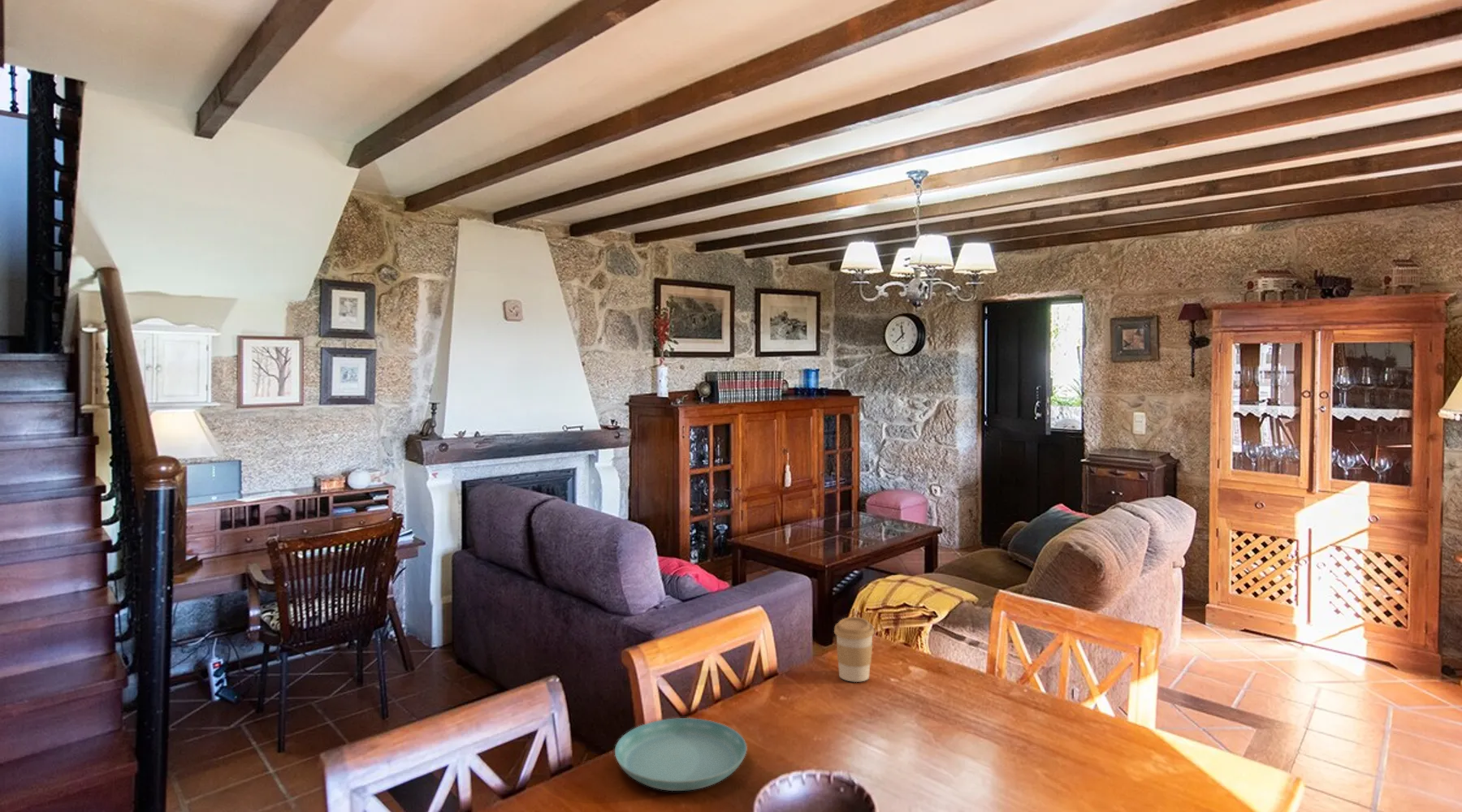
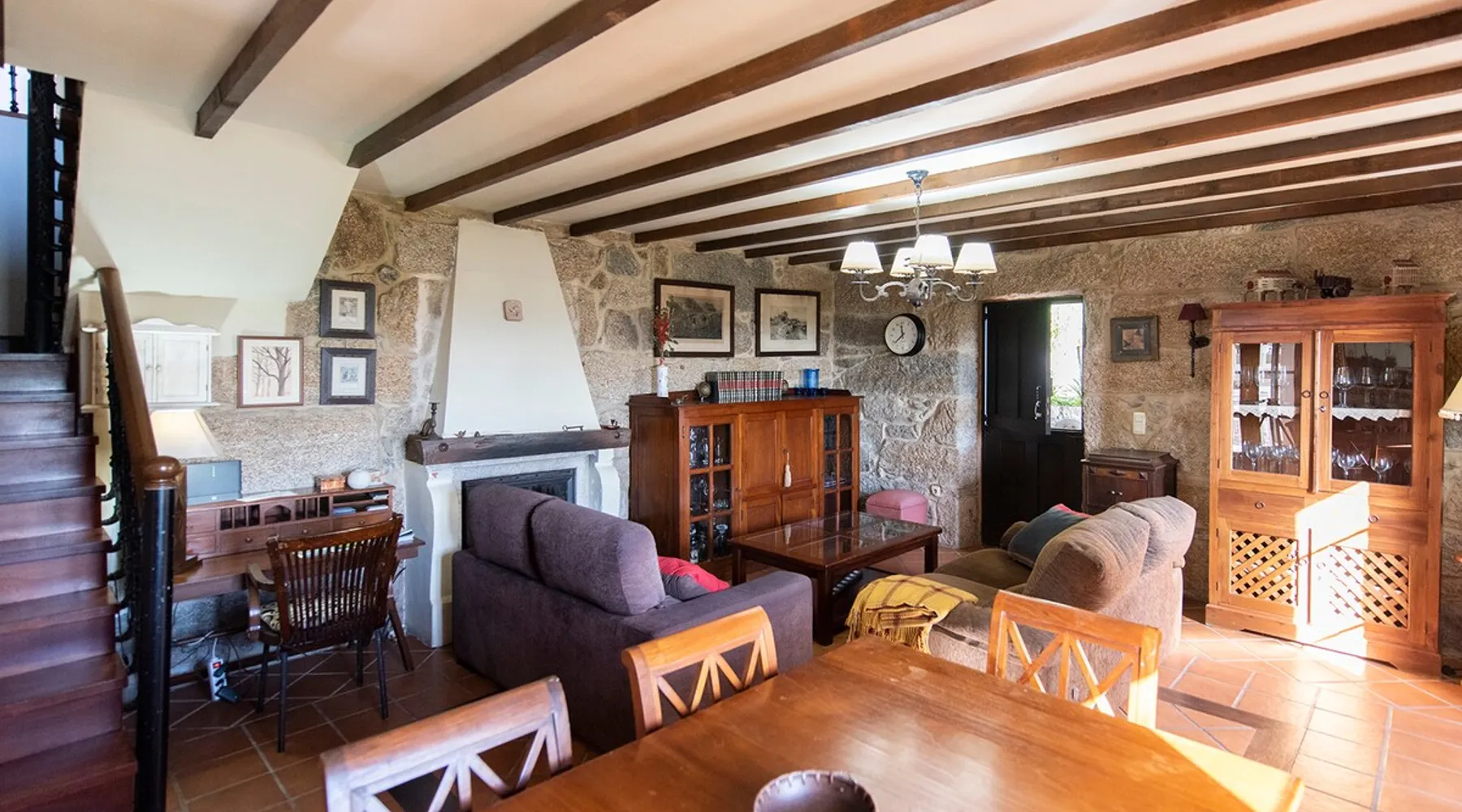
- coffee cup (854, 648)
- saucer (681, 754)
